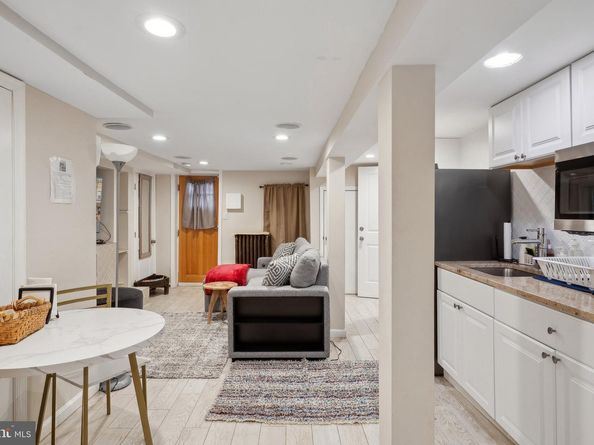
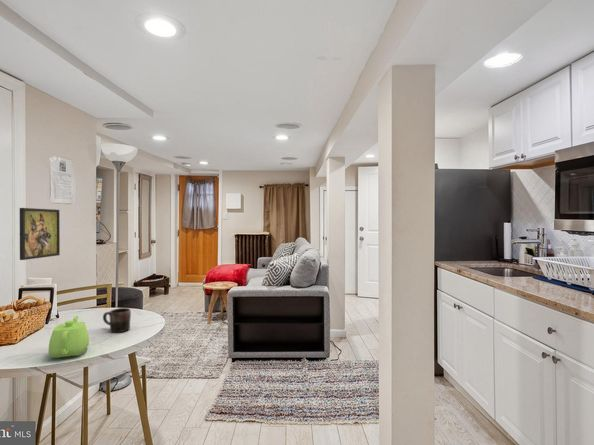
+ mug (115, 320)
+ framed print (40, 233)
+ teapot (70, 336)
